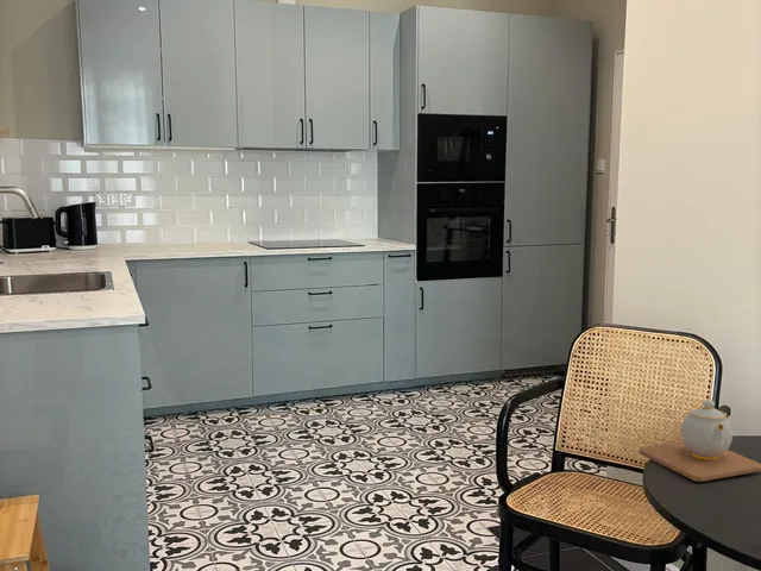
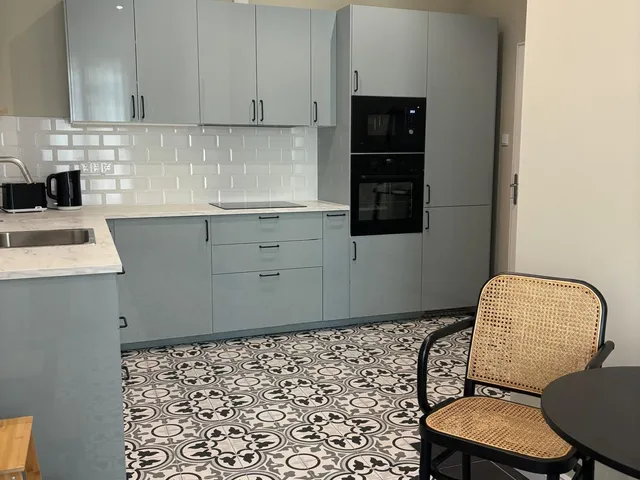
- teapot (700, 431)
